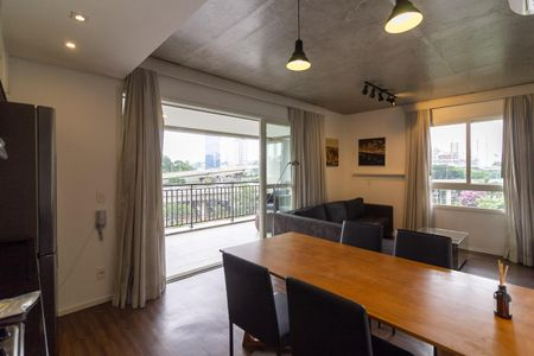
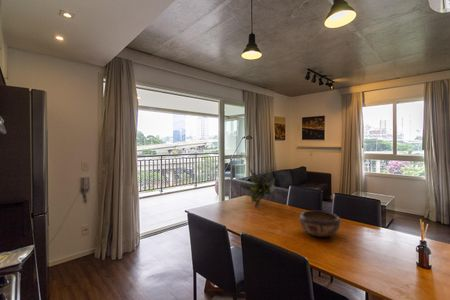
+ plant (259, 184)
+ decorative bowl (319, 224)
